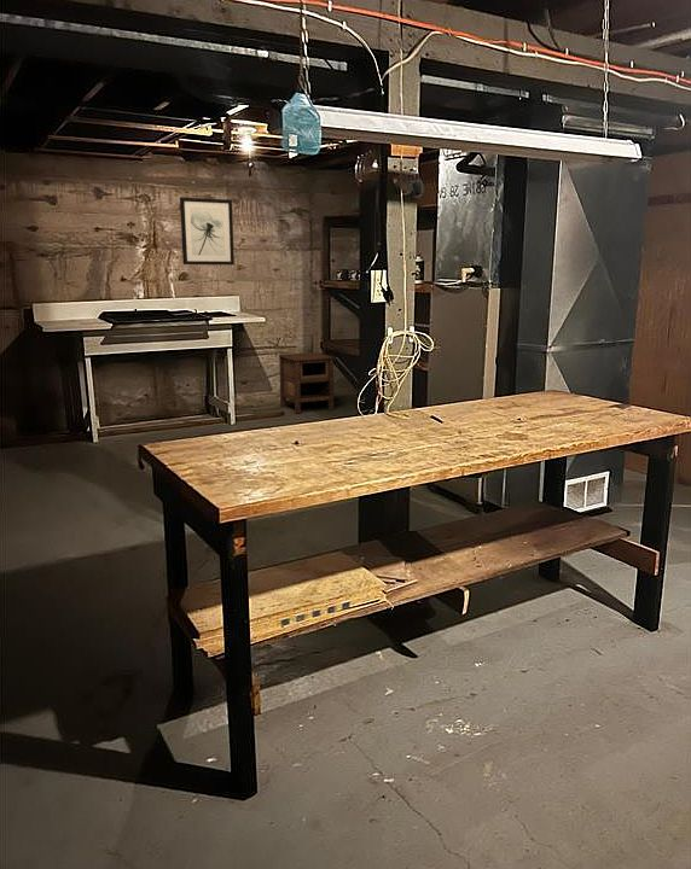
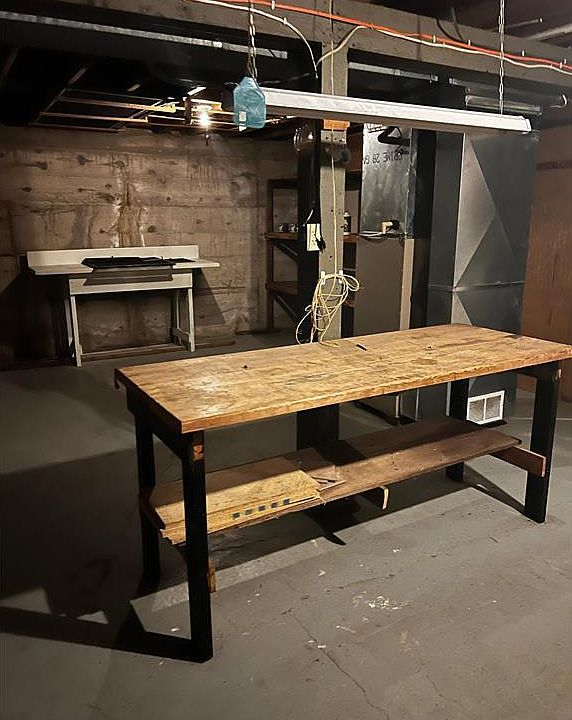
- nightstand (306, 381)
- wall art (207, 232)
